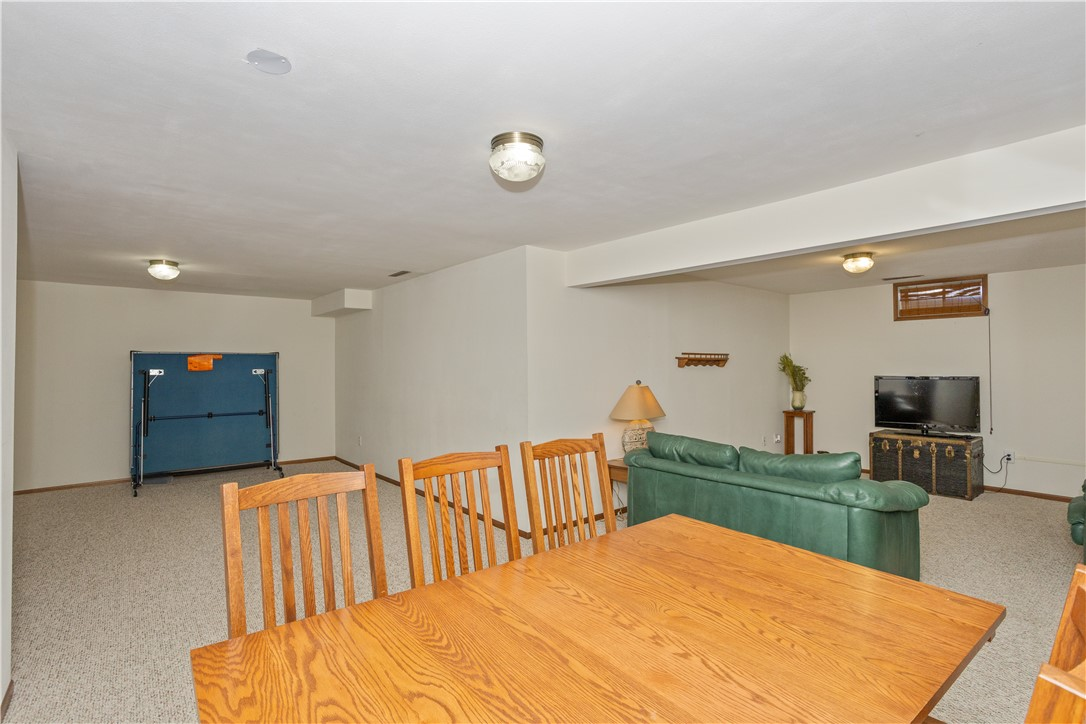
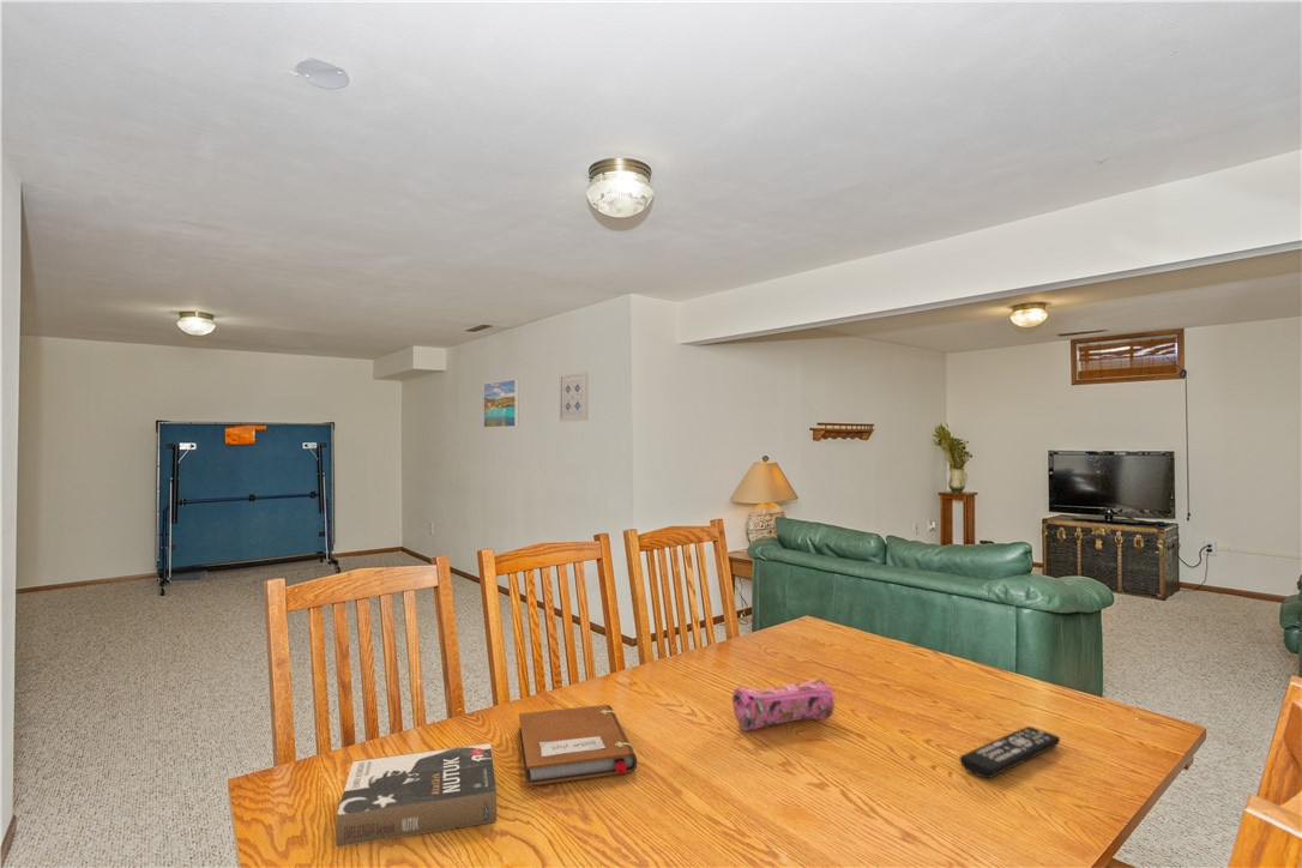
+ wall art (573, 397)
+ notebook (574, 741)
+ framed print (500, 404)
+ pencil case (783, 703)
+ book (421, 790)
+ remote control (1011, 751)
